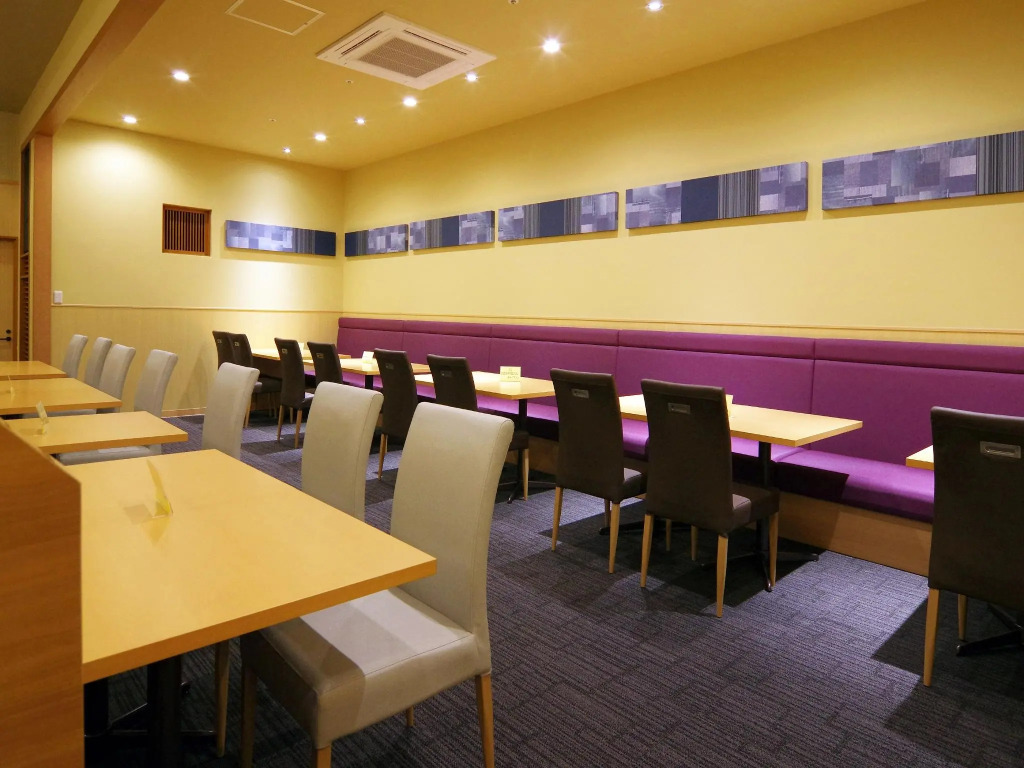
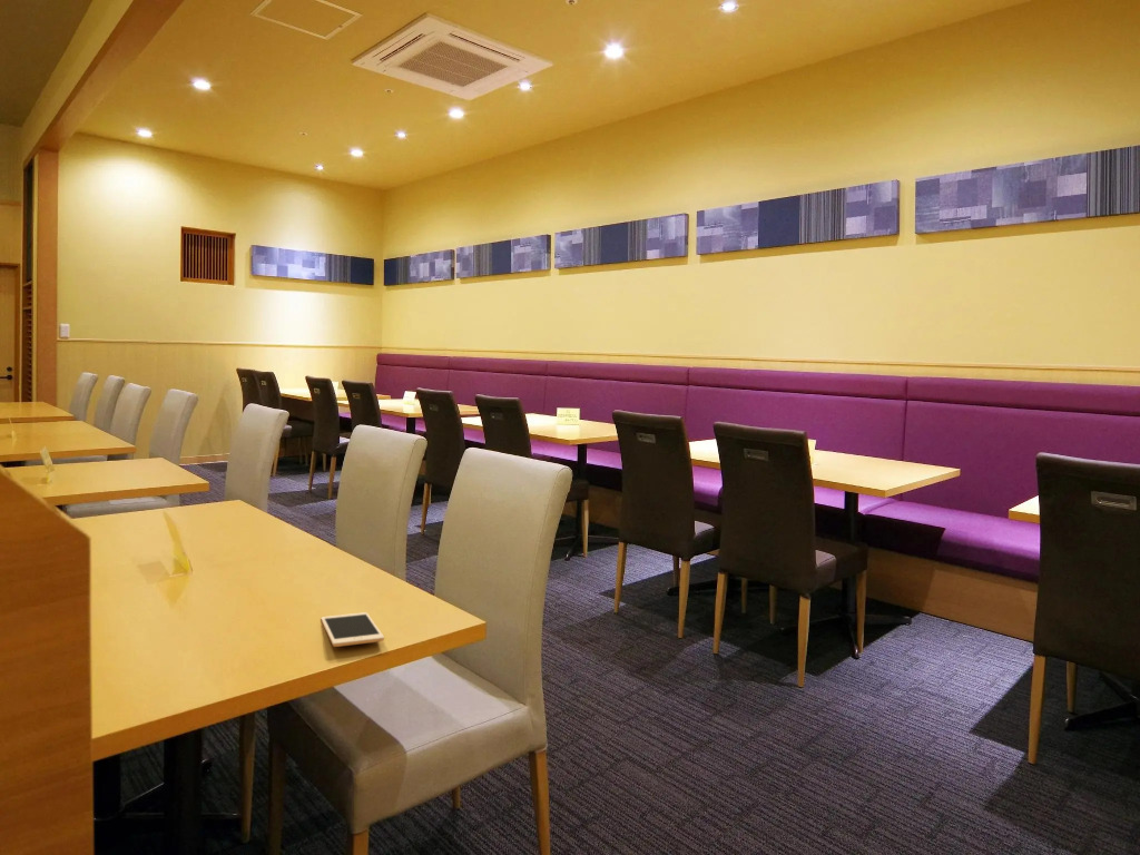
+ cell phone (351, 628)
